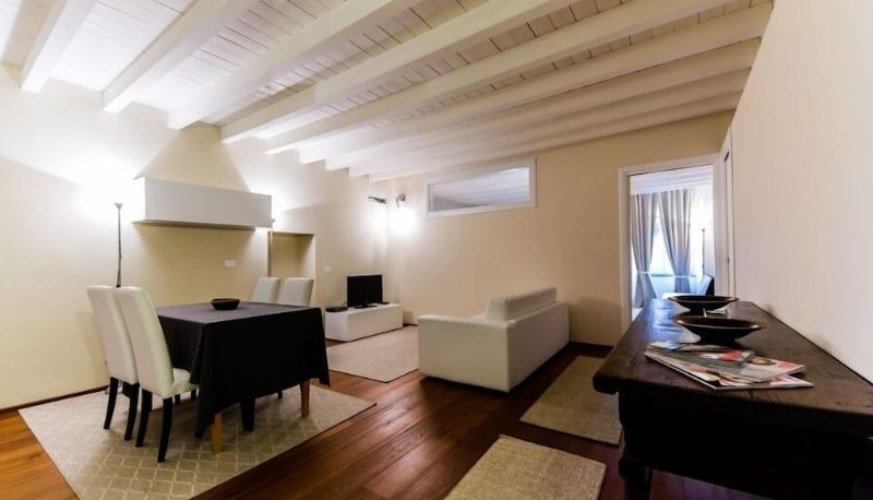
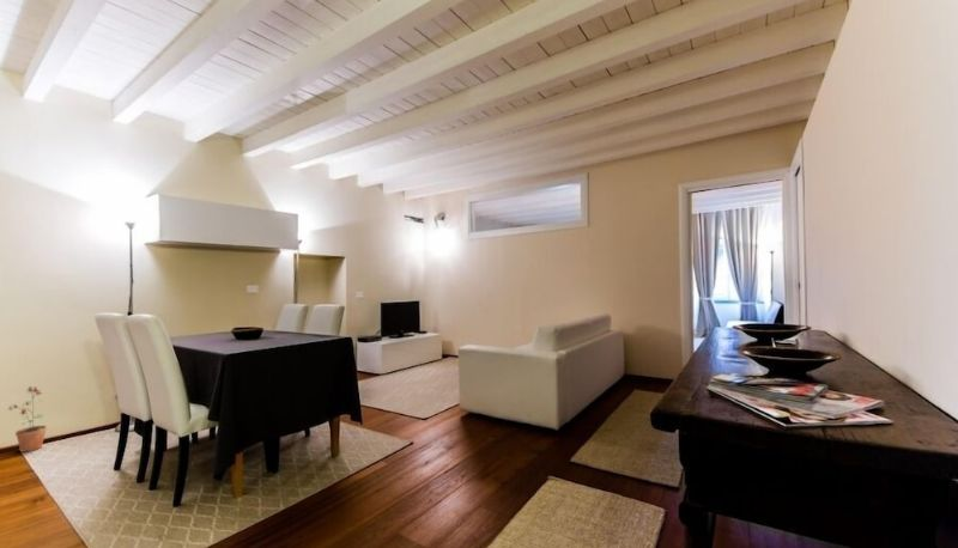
+ potted plant (28, 418)
